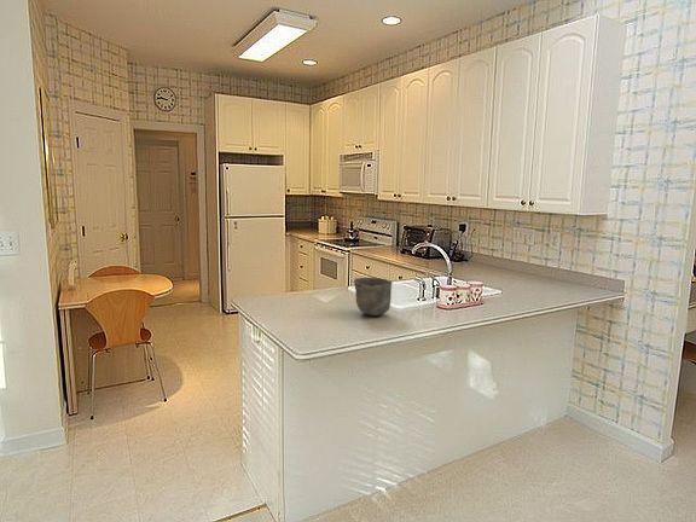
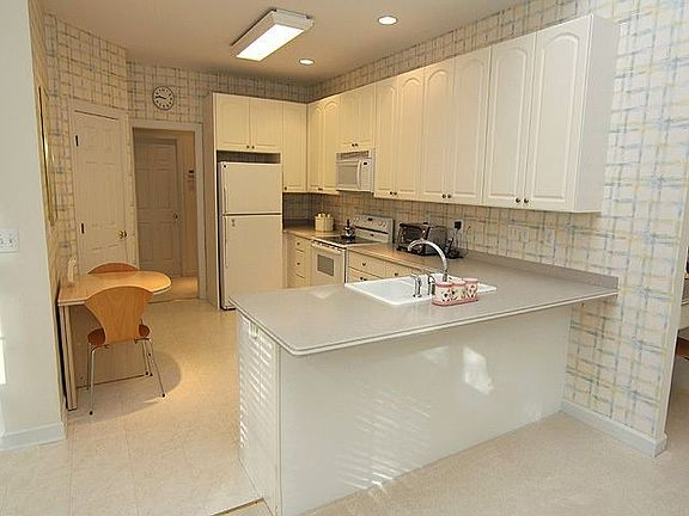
- cup (371, 297)
